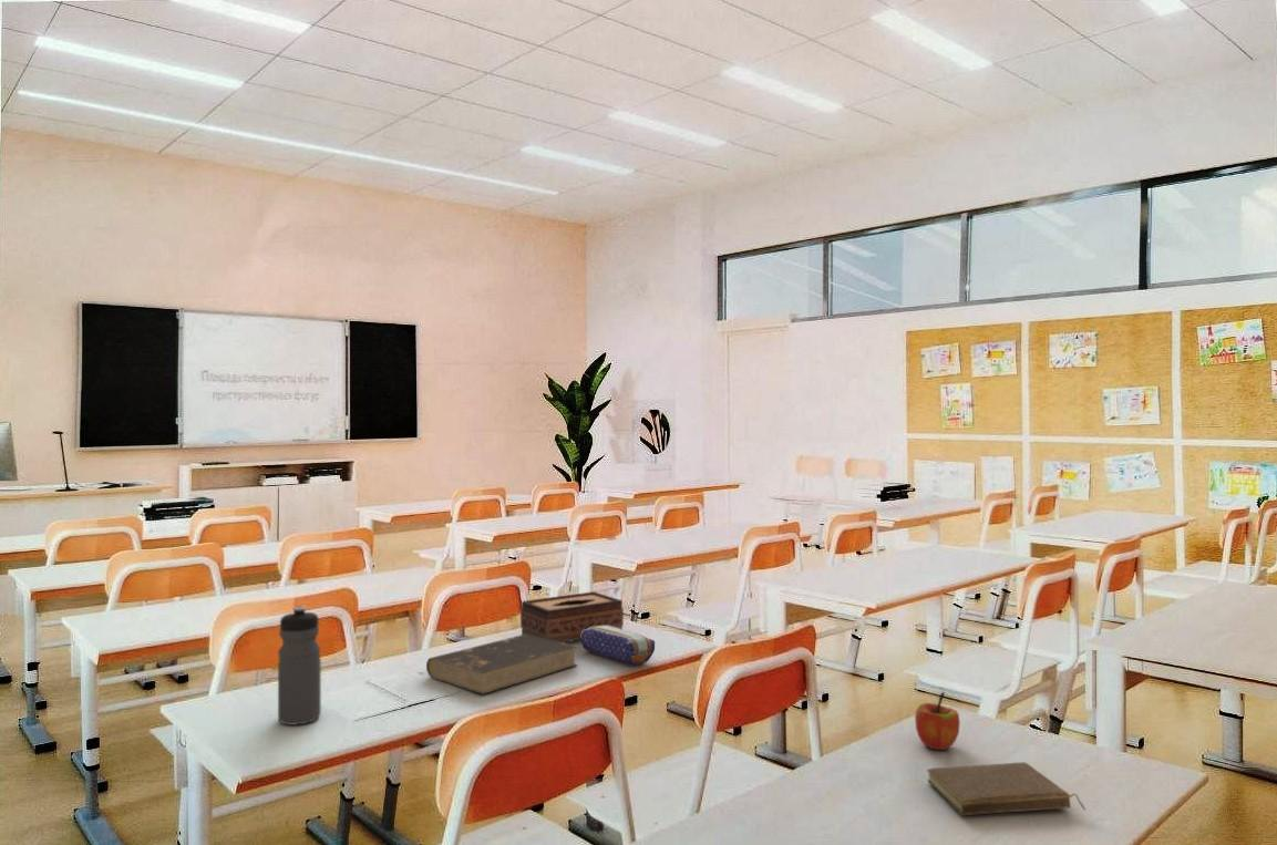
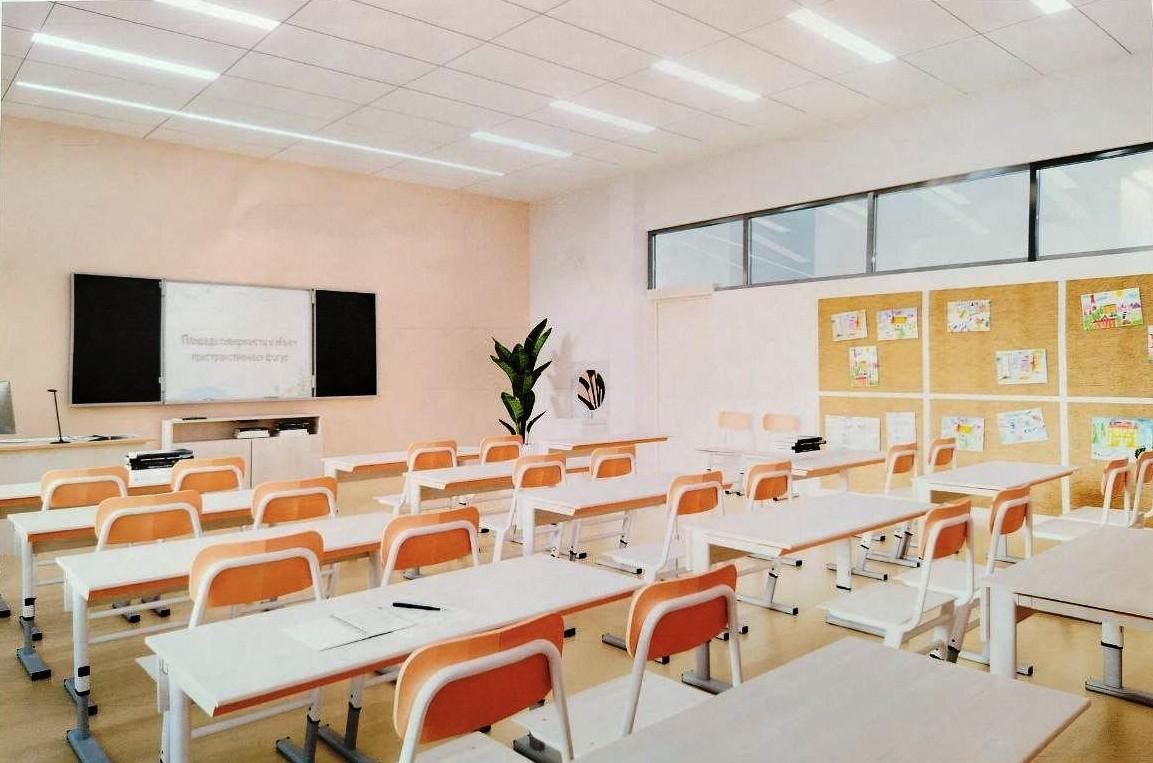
- pencil case (617, 642)
- apple (937, 719)
- book (503, 660)
- book (1003, 793)
- water bottle (299, 662)
- tissue box (571, 617)
